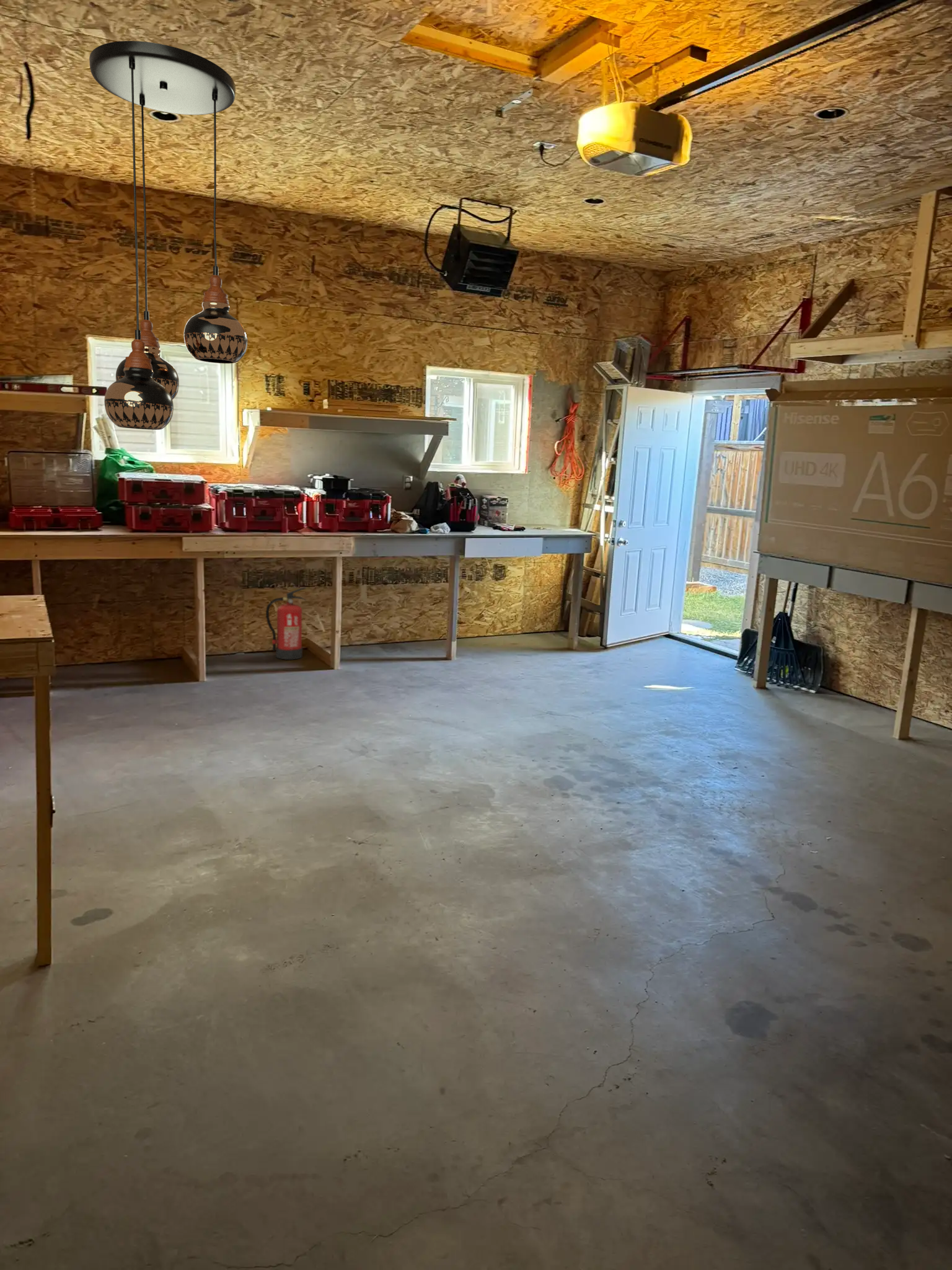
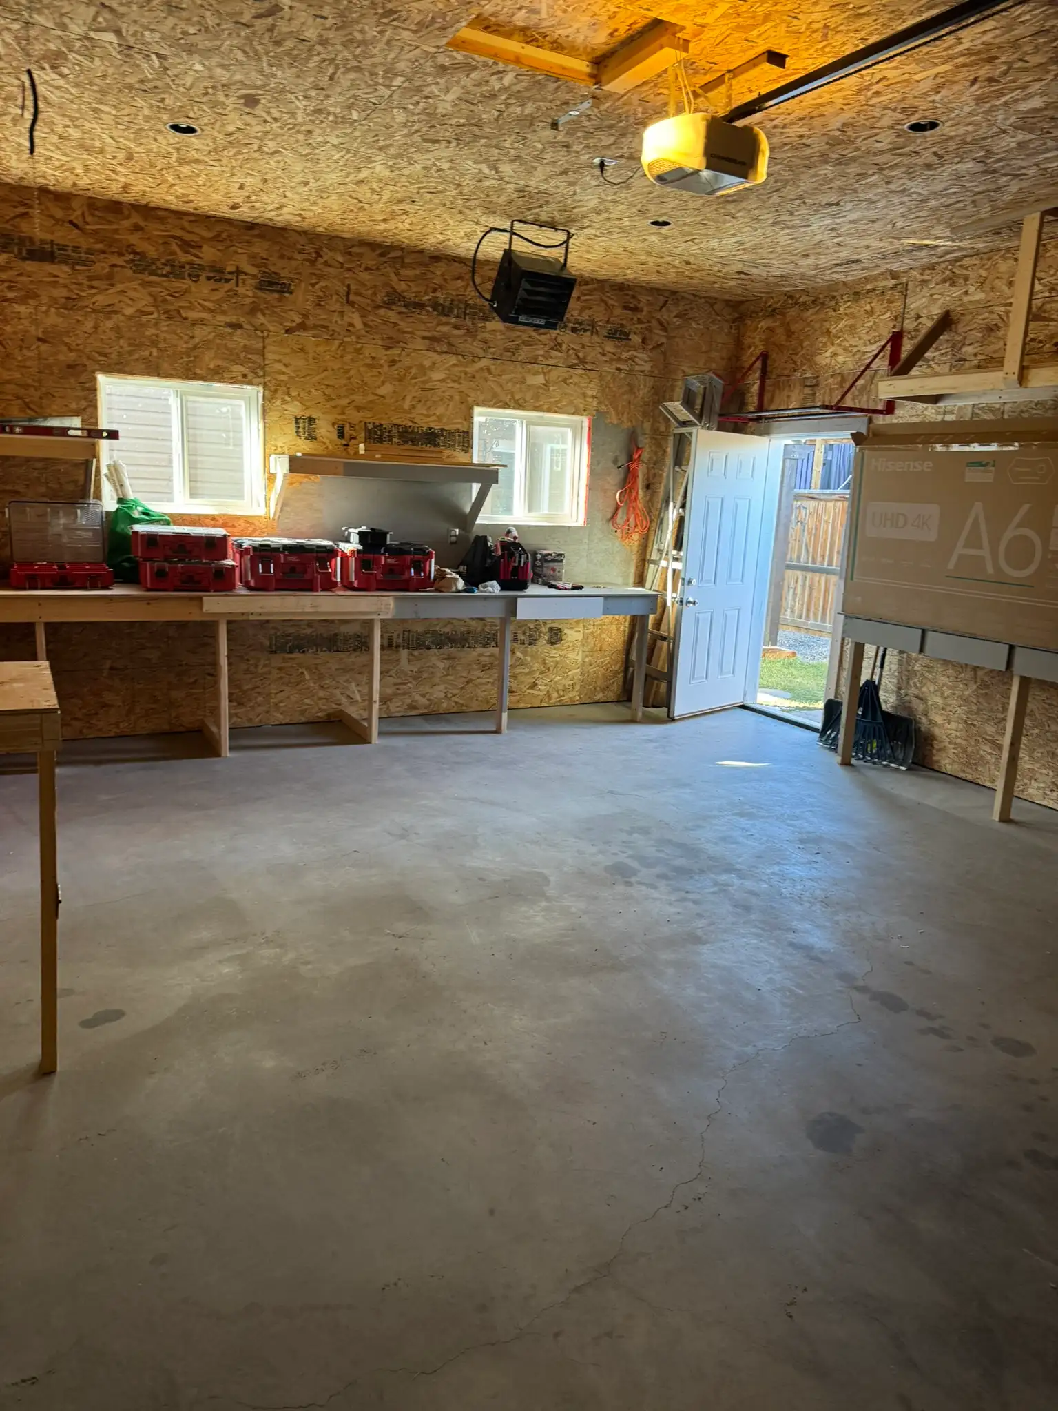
- light fixture (146, 261)
- fire extinguisher (286, 622)
